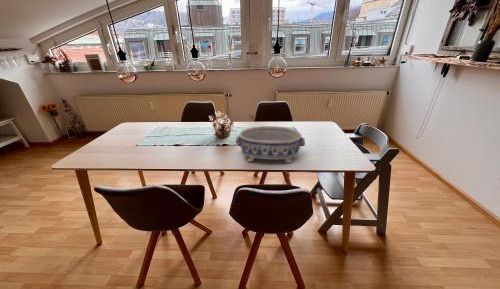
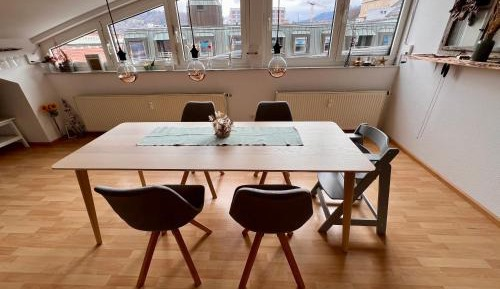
- decorative bowl (269, 144)
